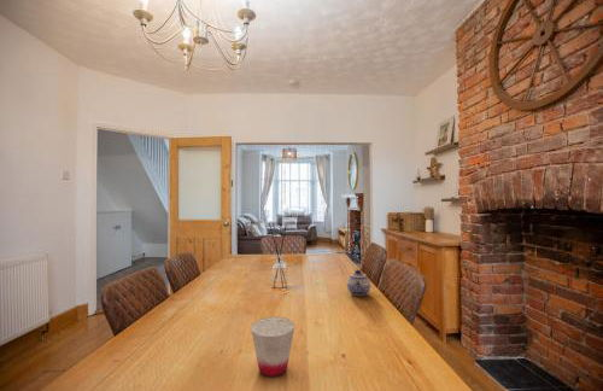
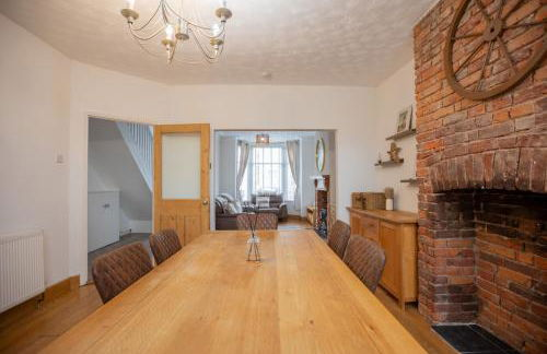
- cup (273, 346)
- teapot (358, 281)
